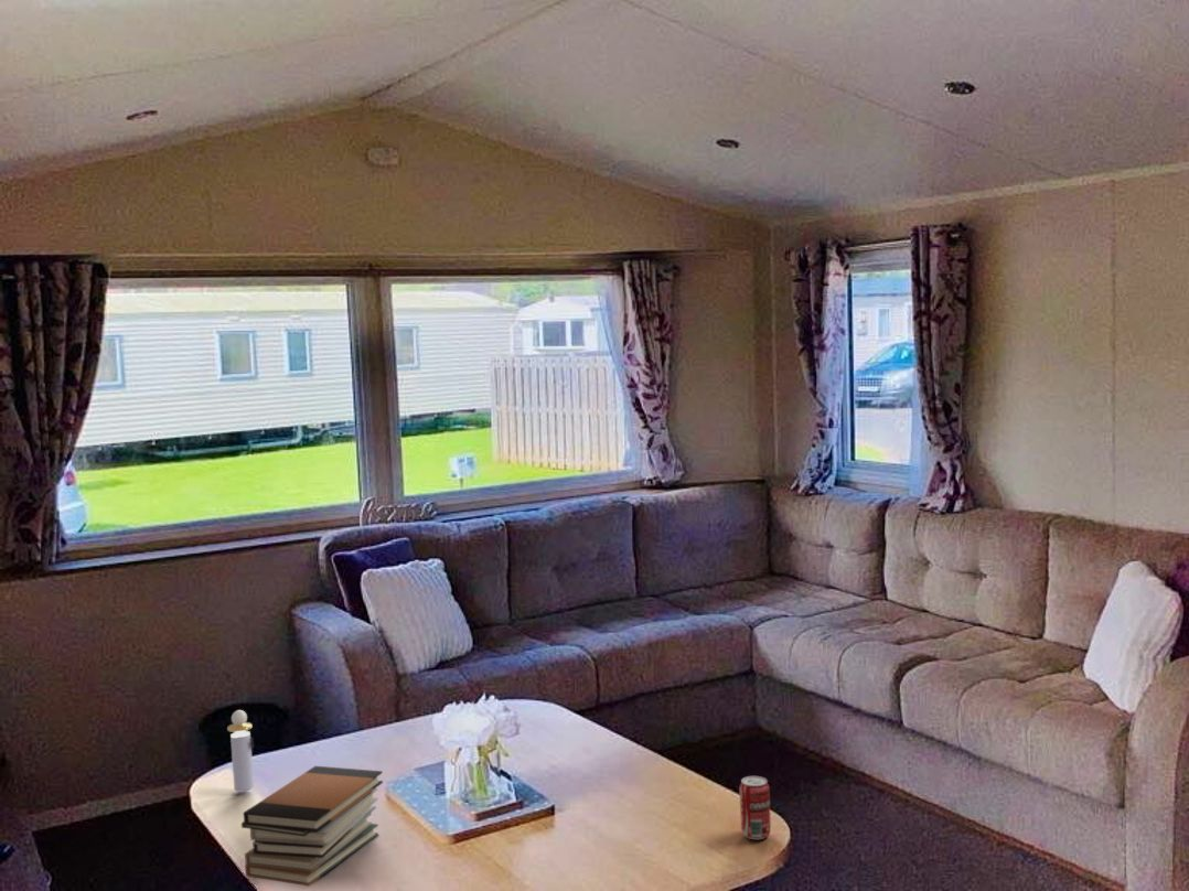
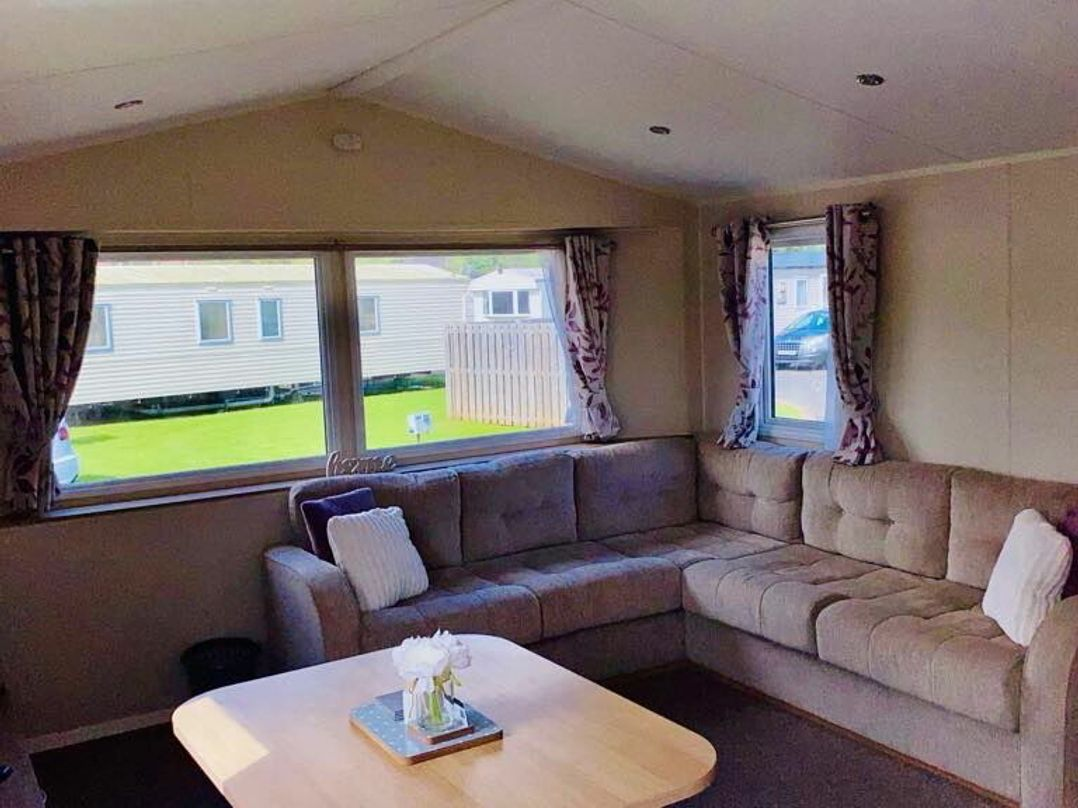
- perfume bottle (240, 750)
- book stack (315, 822)
- beverage can (754, 807)
